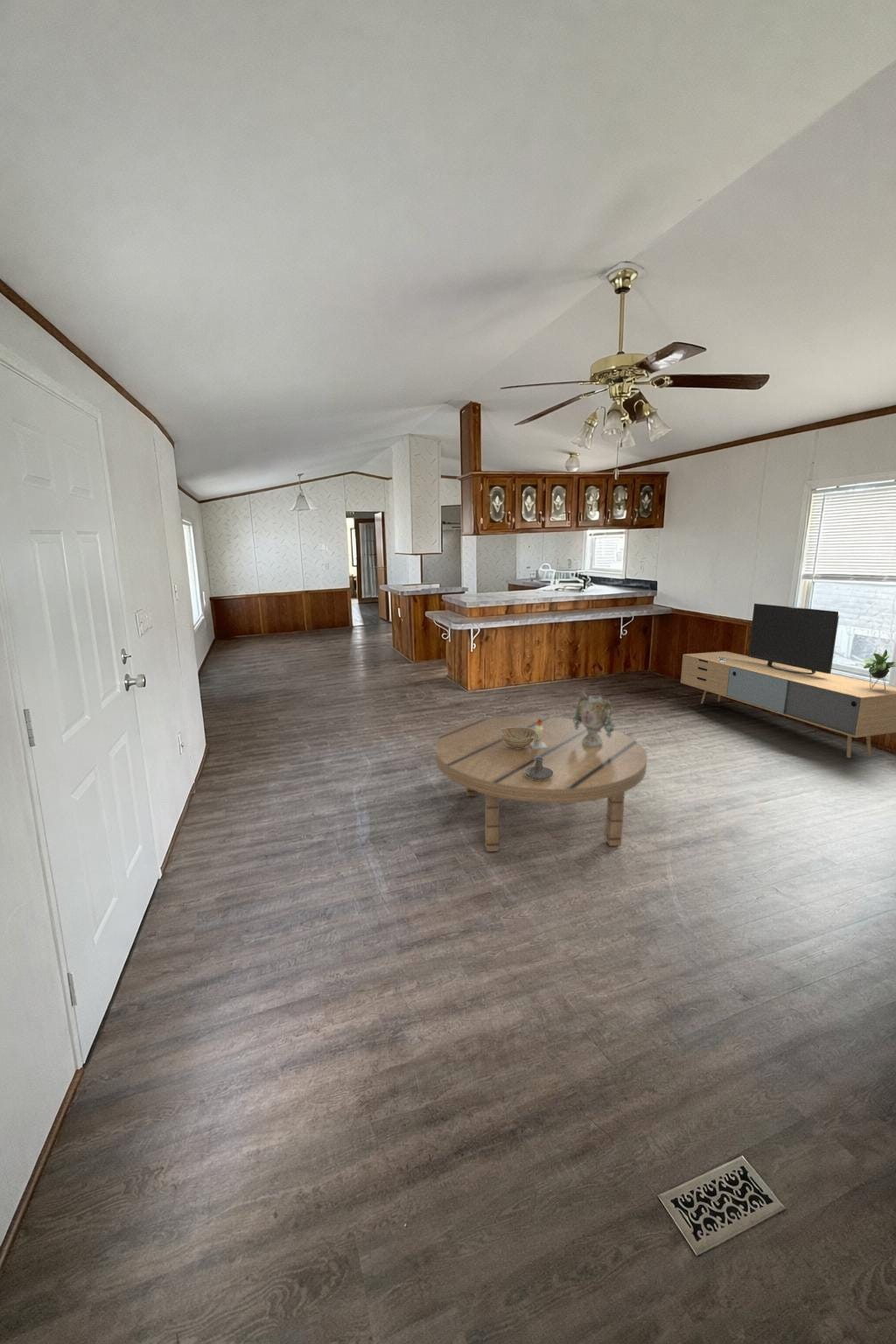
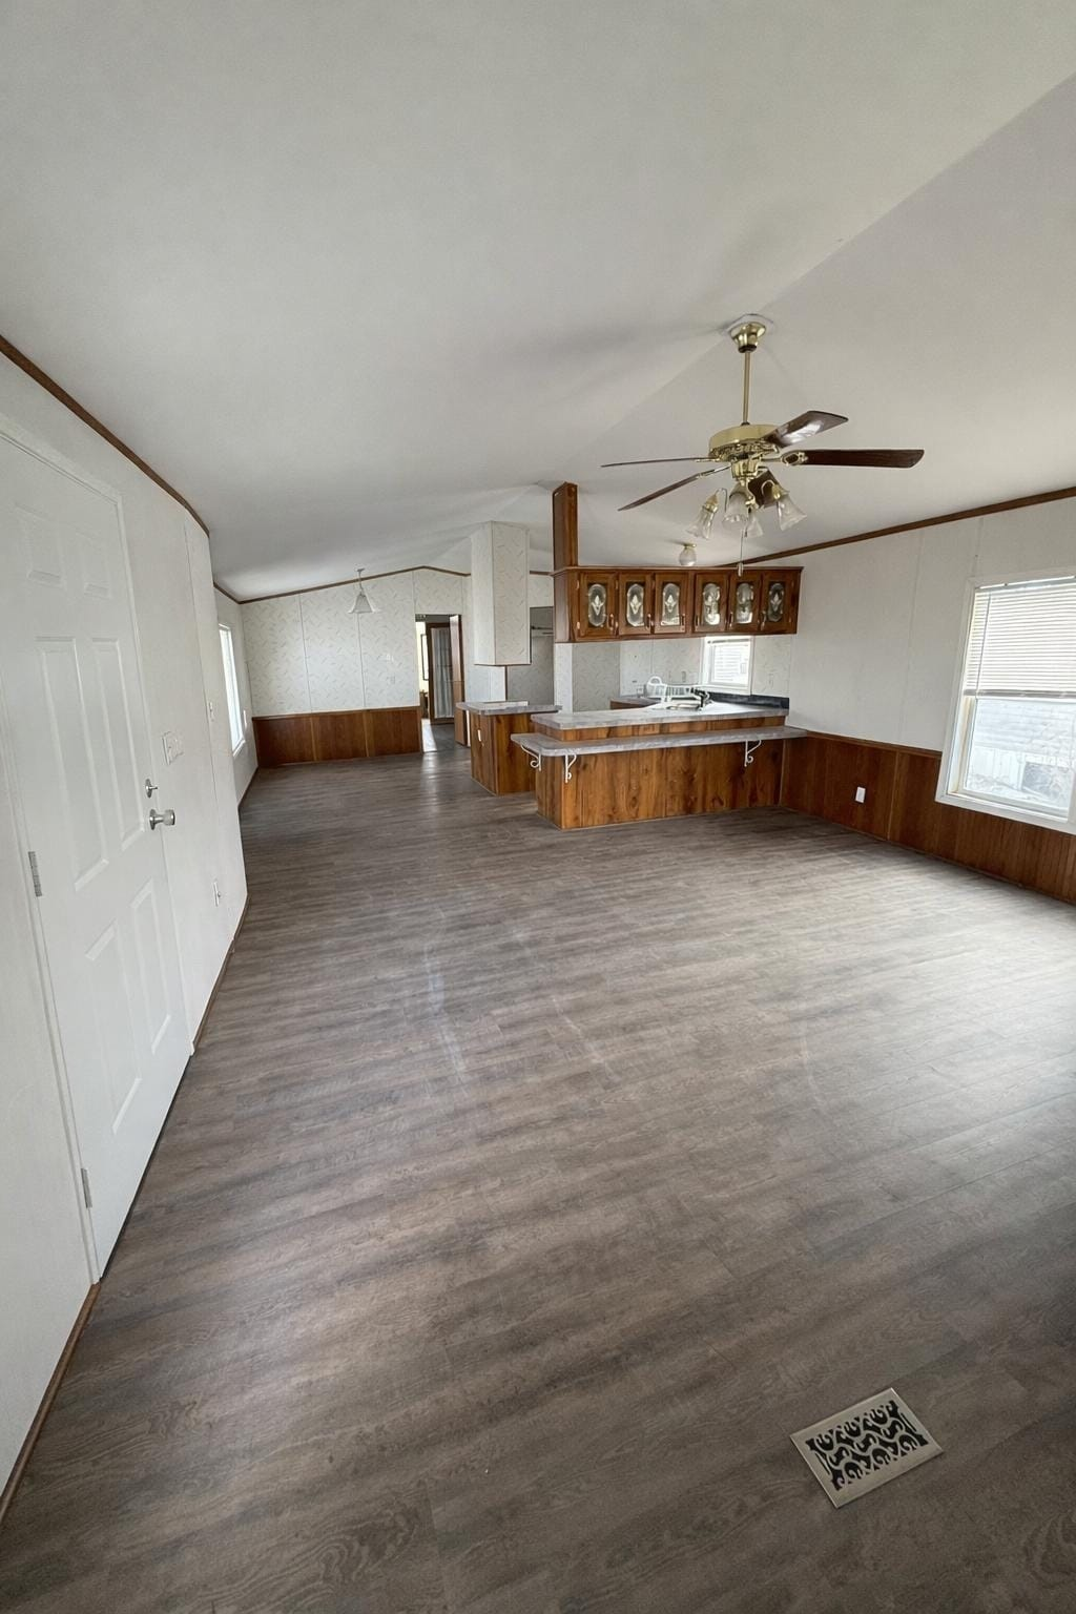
- vase (593, 718)
- media console (781, 668)
- candle holder (537, 766)
- decorative bowl (517, 738)
- dining table (534, 765)
